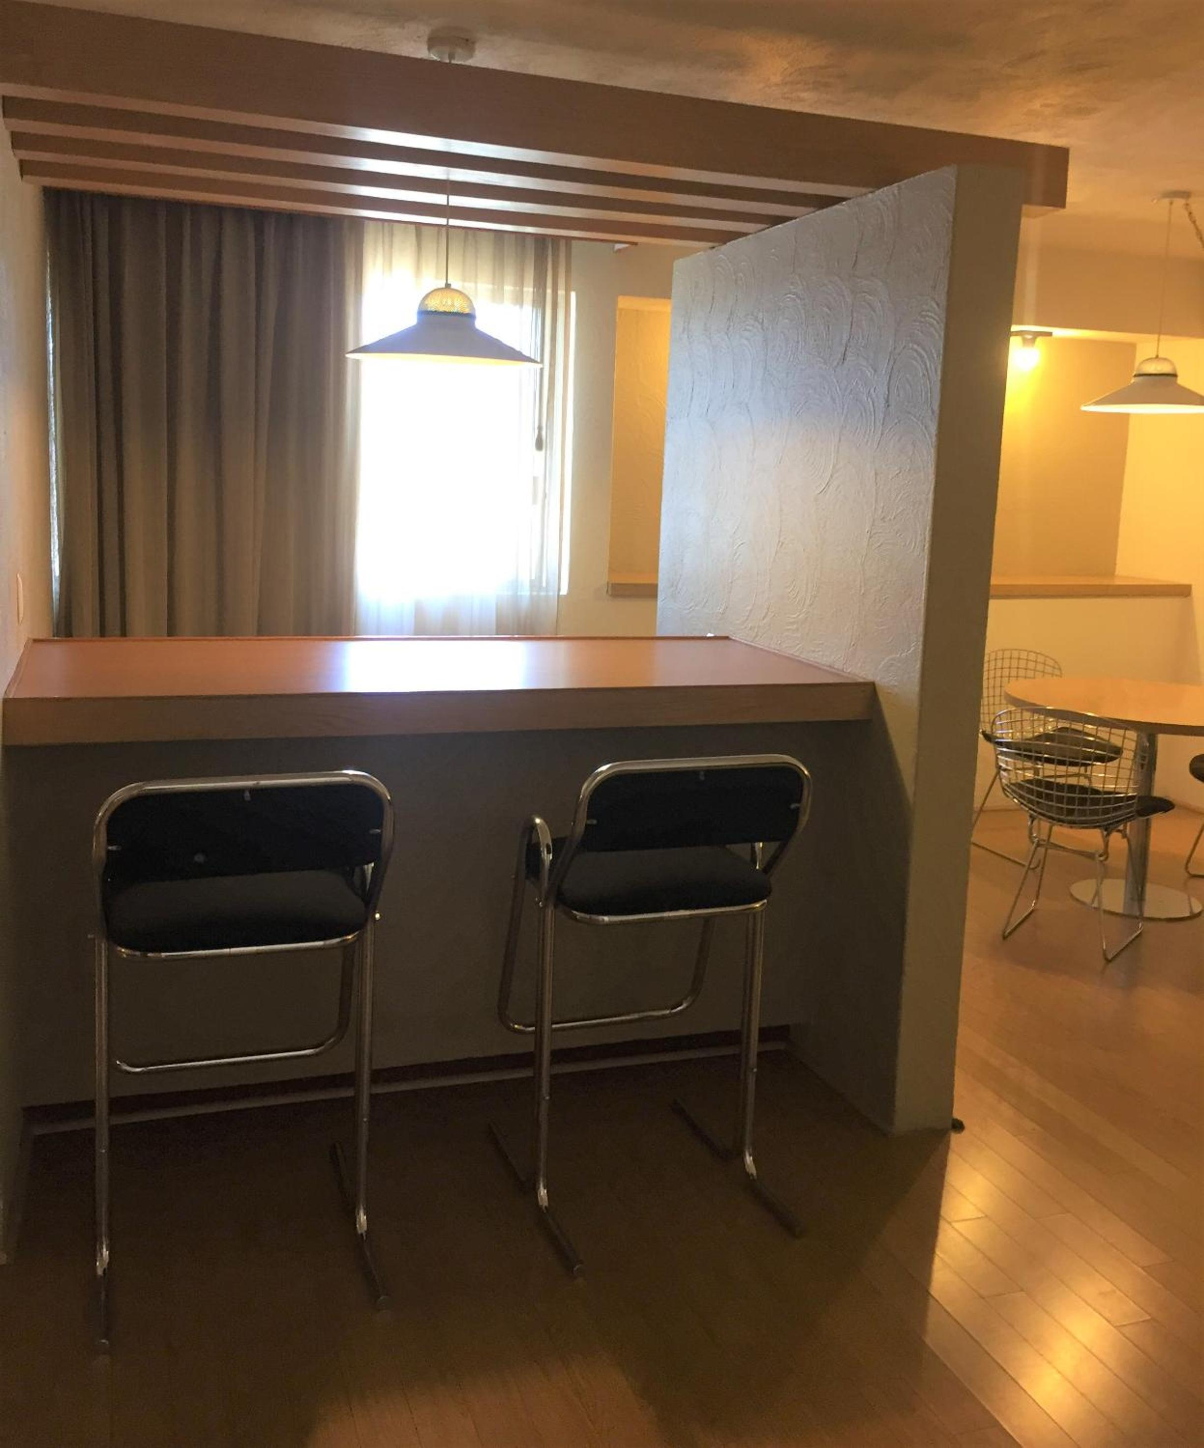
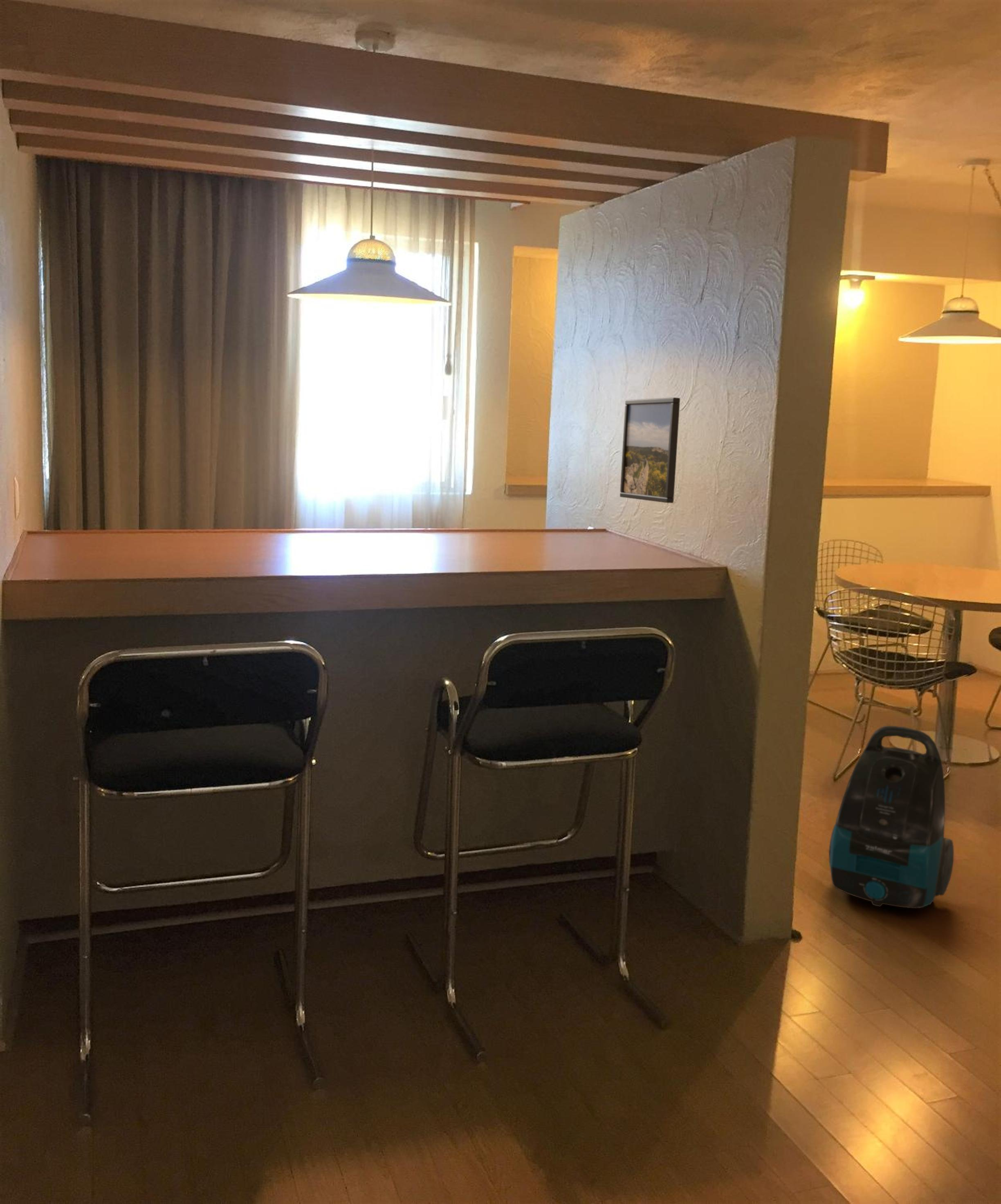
+ vacuum cleaner (889, 815)
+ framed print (649, 450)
